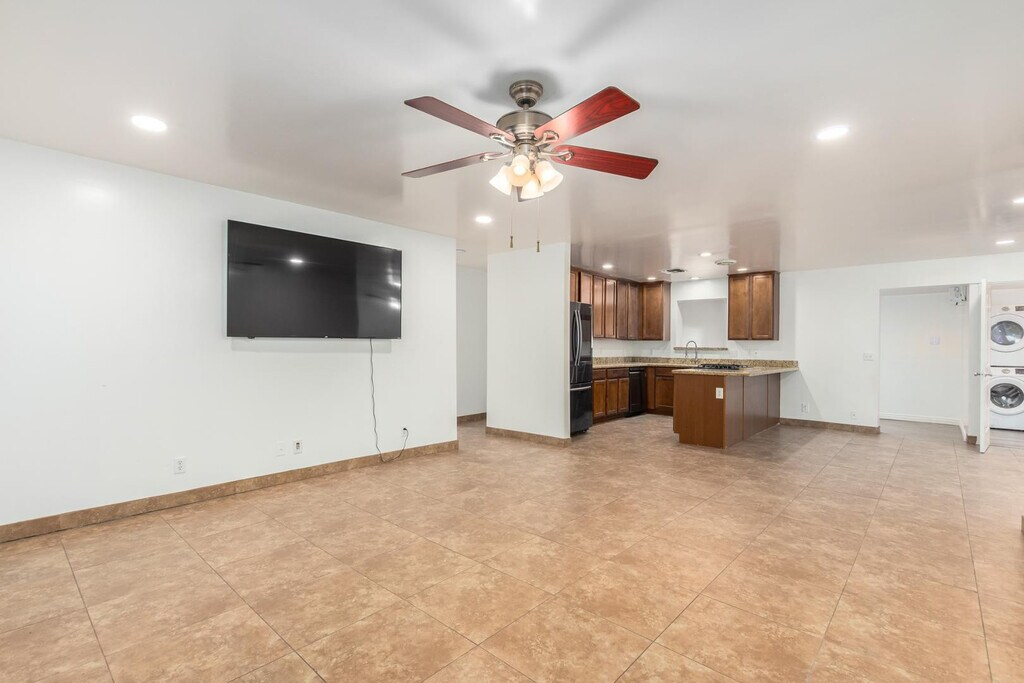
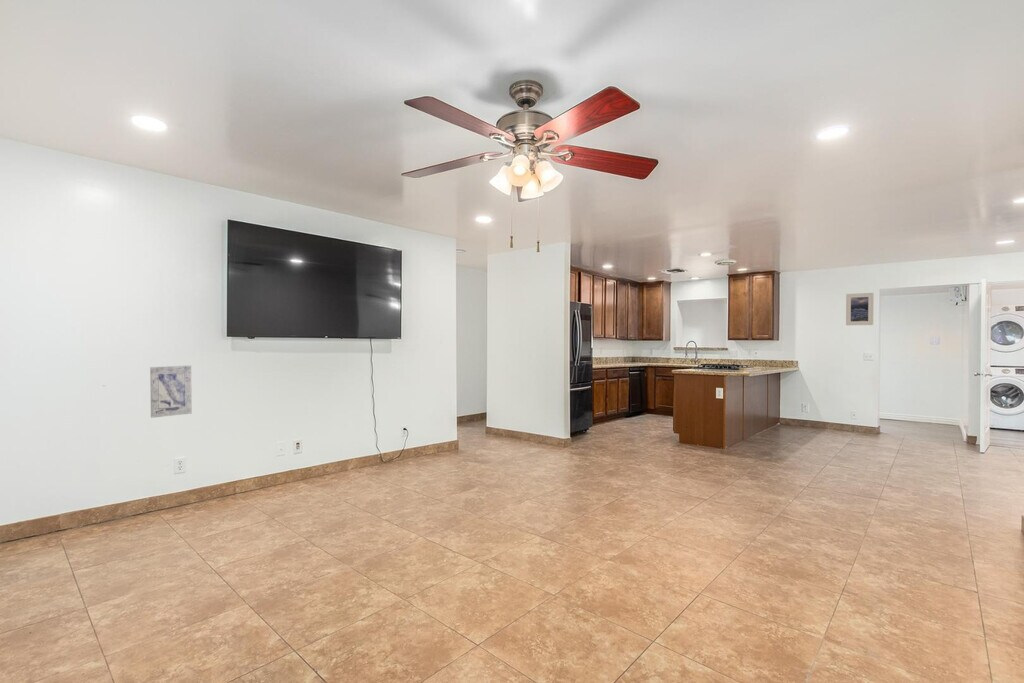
+ wall art (171, 390)
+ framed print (859, 309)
